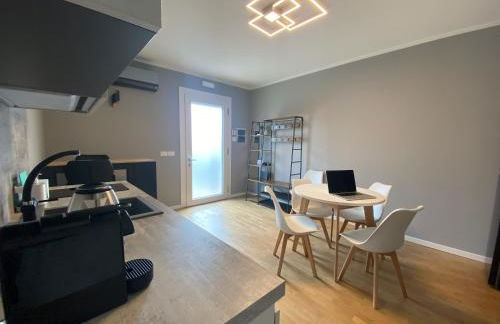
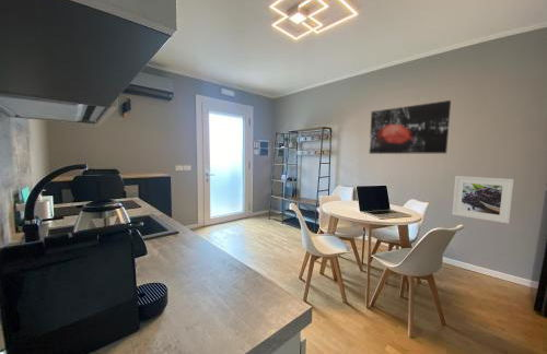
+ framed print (480, 198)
+ wall art (405, 130)
